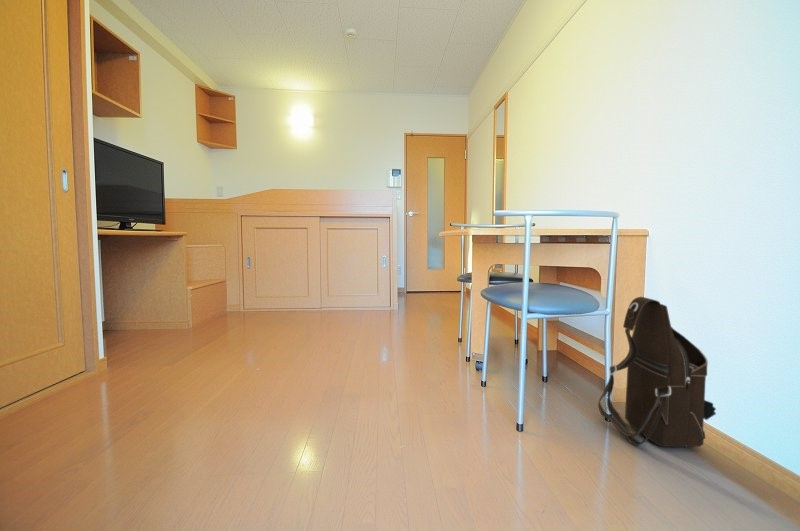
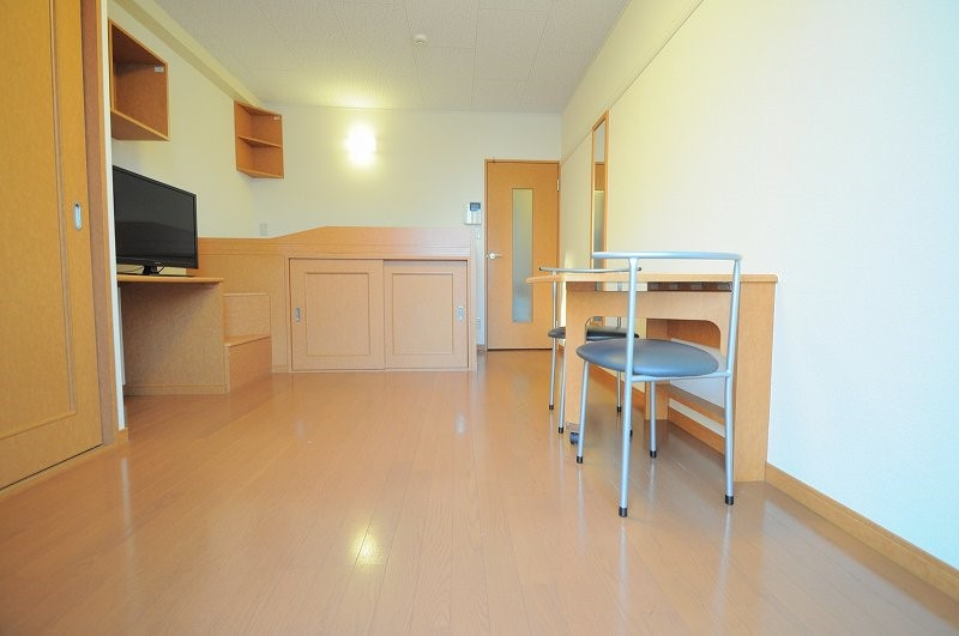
- shoulder bag (659, 370)
